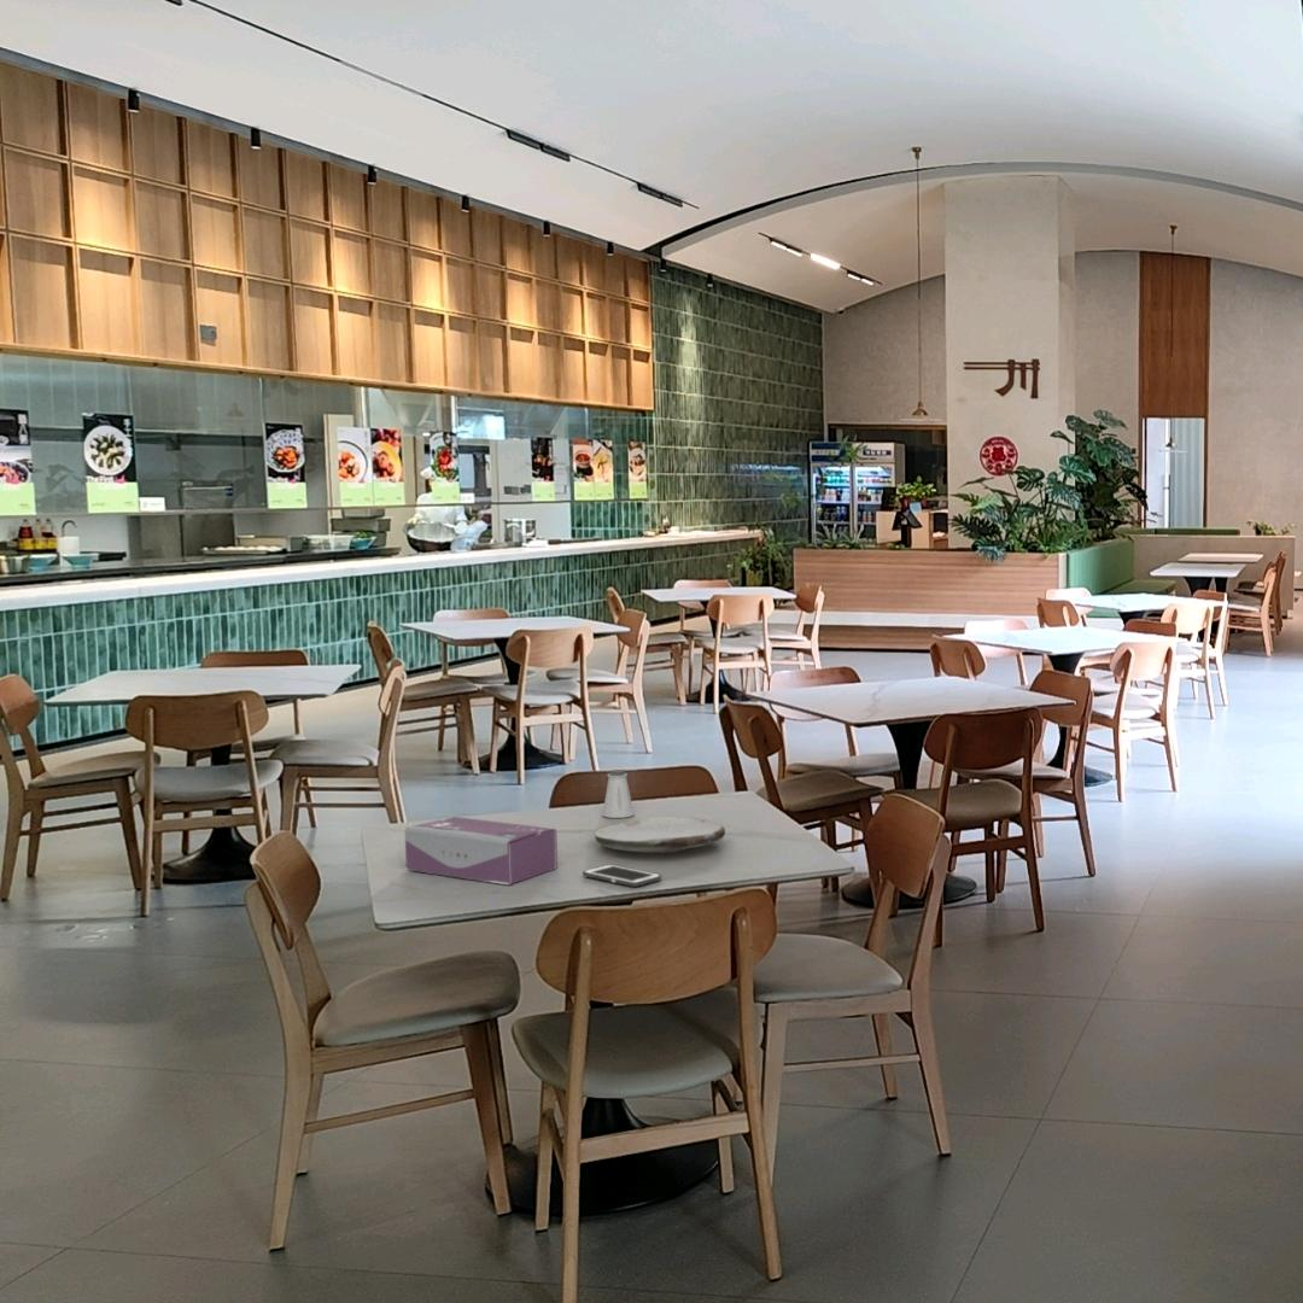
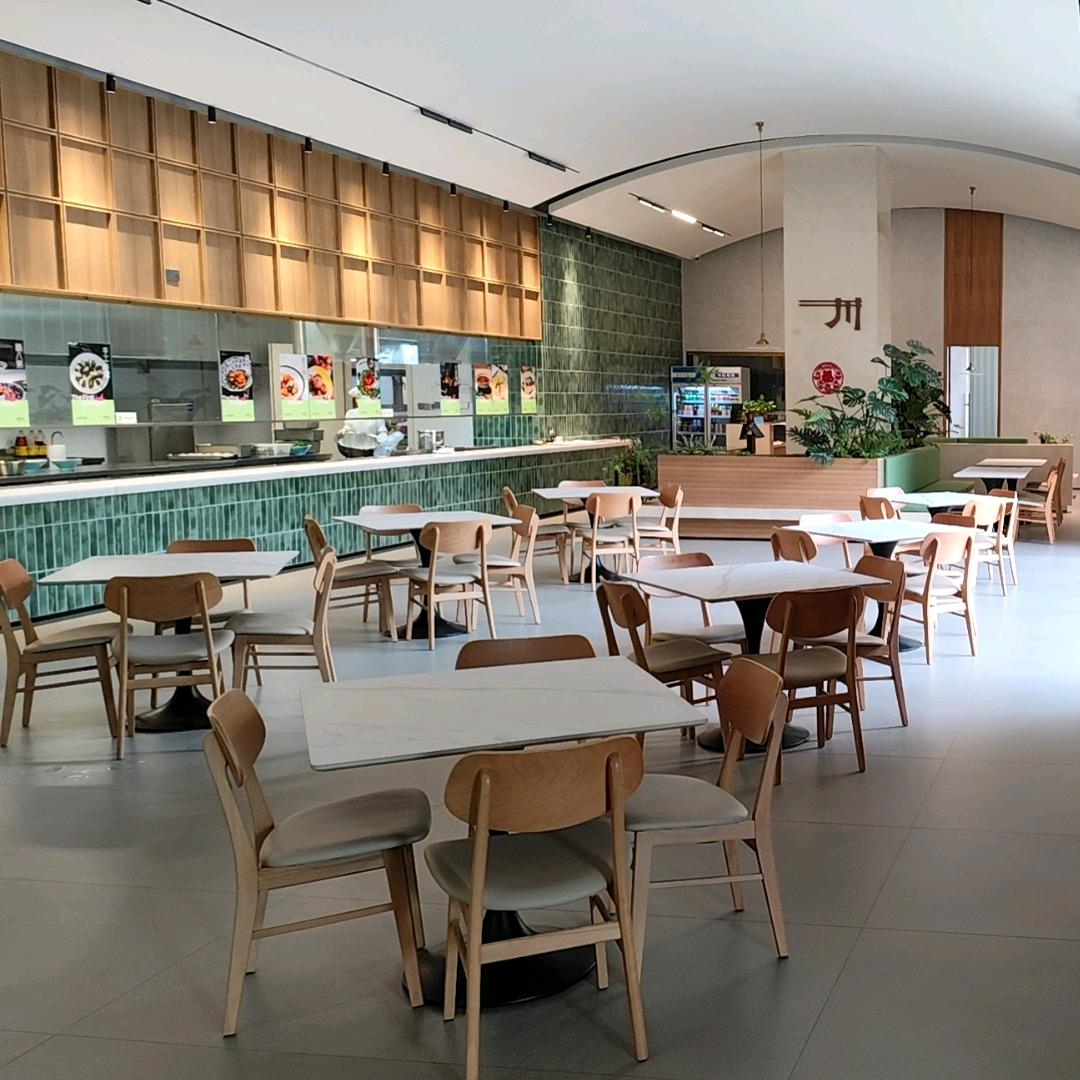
- cell phone (621, 875)
- plate (659, 835)
- saltshaker (618, 793)
- tissue box (480, 847)
